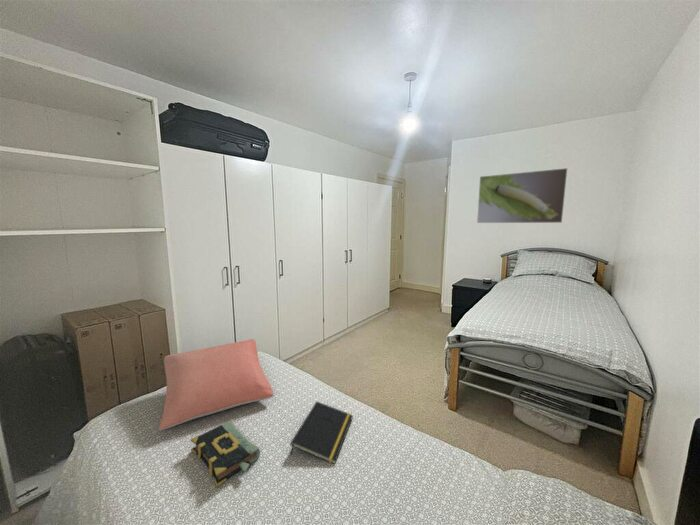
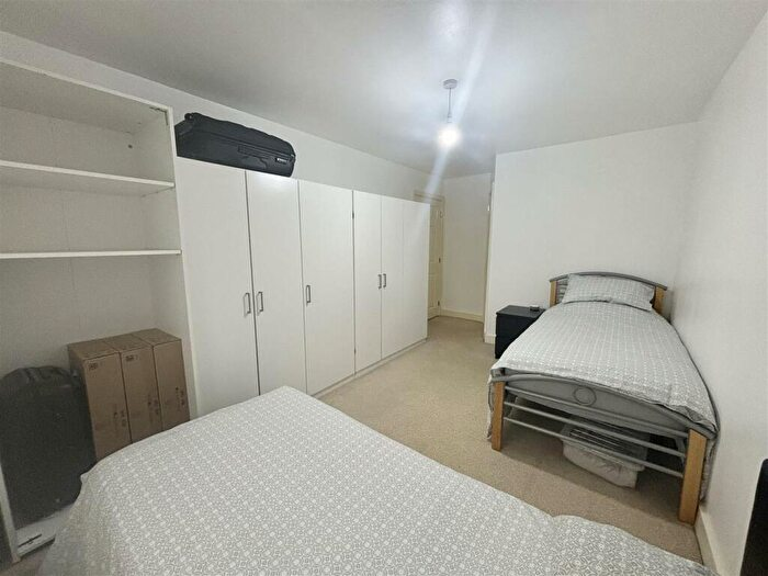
- notepad (324, 428)
- book (227, 451)
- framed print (518, 198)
- pillow (216, 375)
